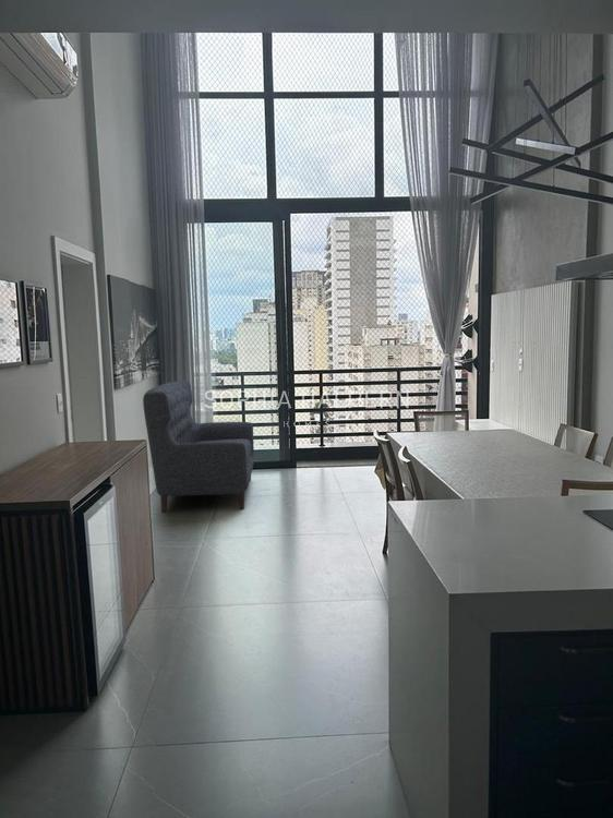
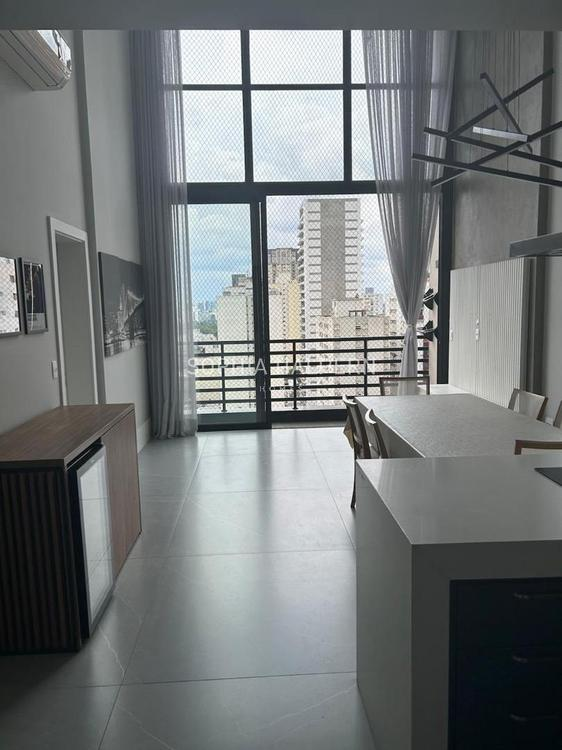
- sofa (202, 440)
